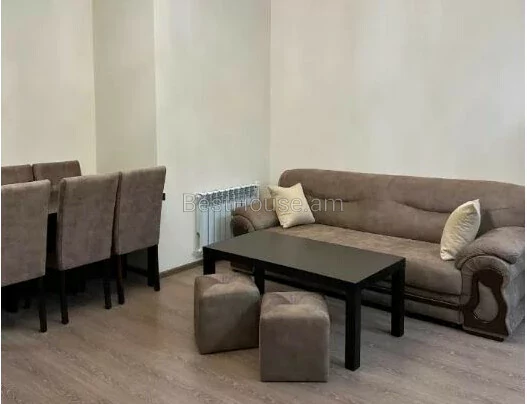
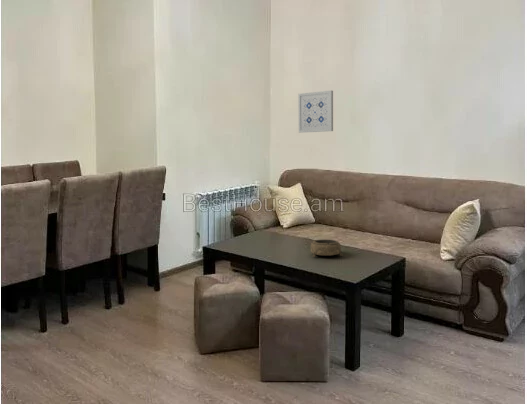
+ decorative bowl (325, 247)
+ wall art (315, 112)
